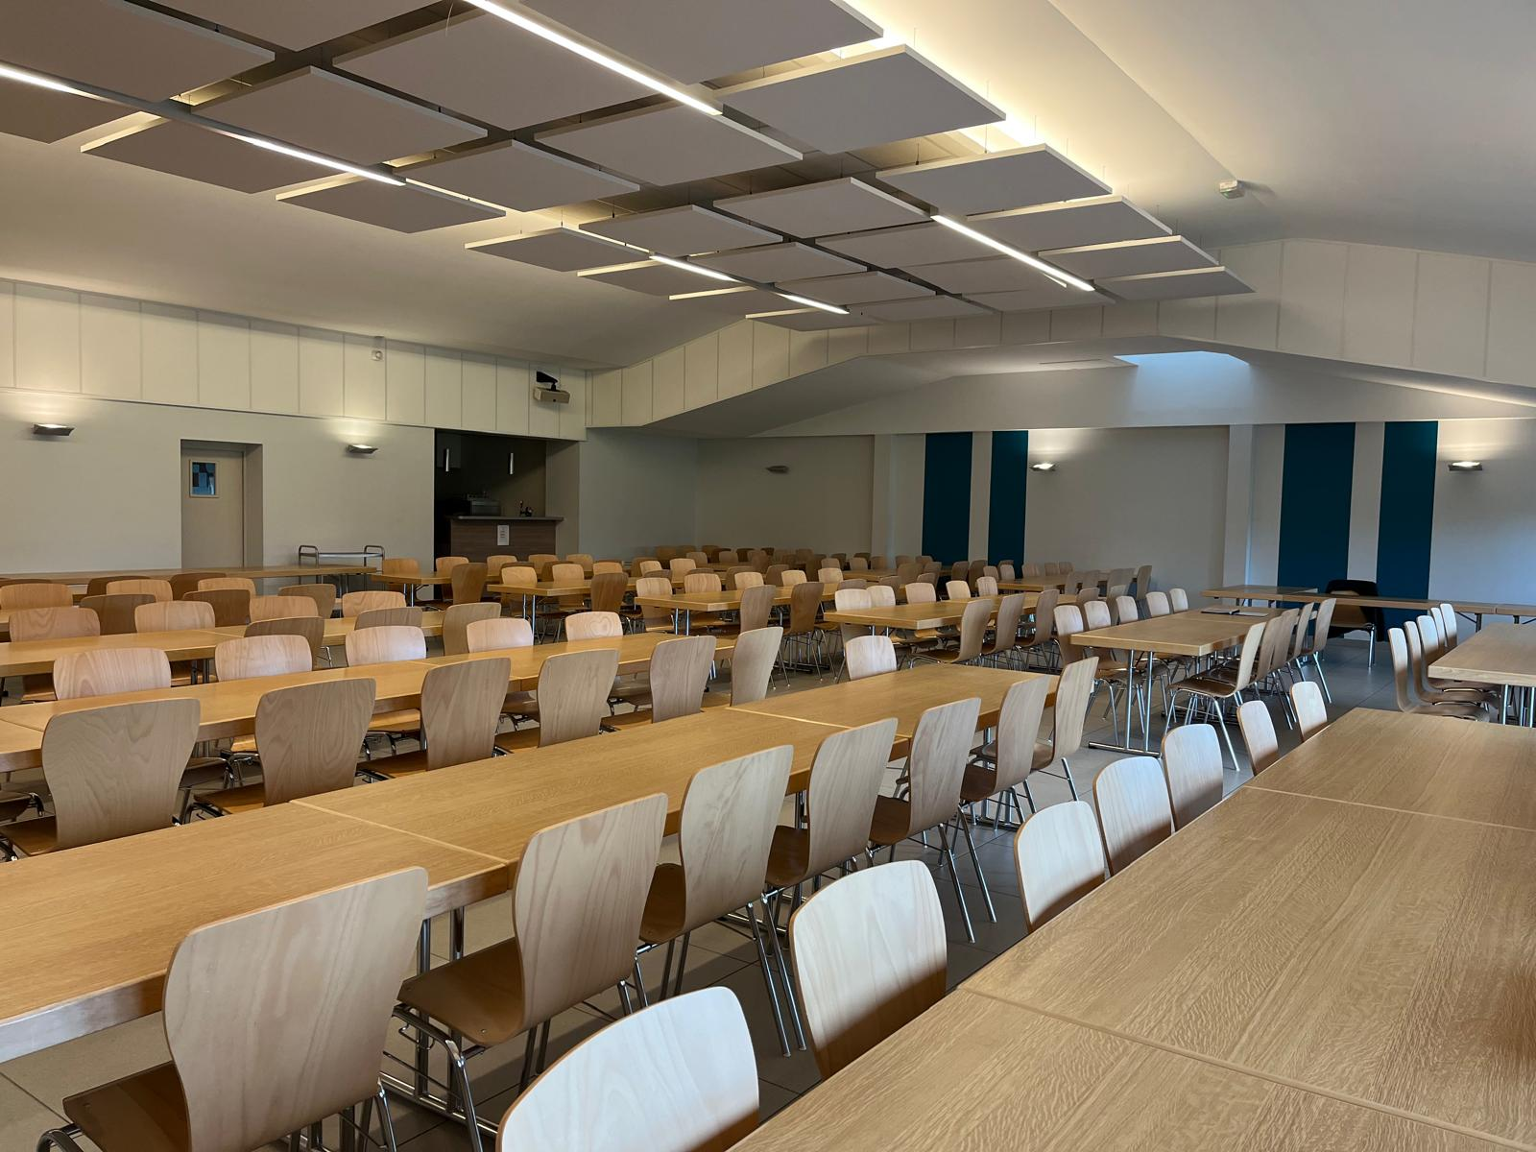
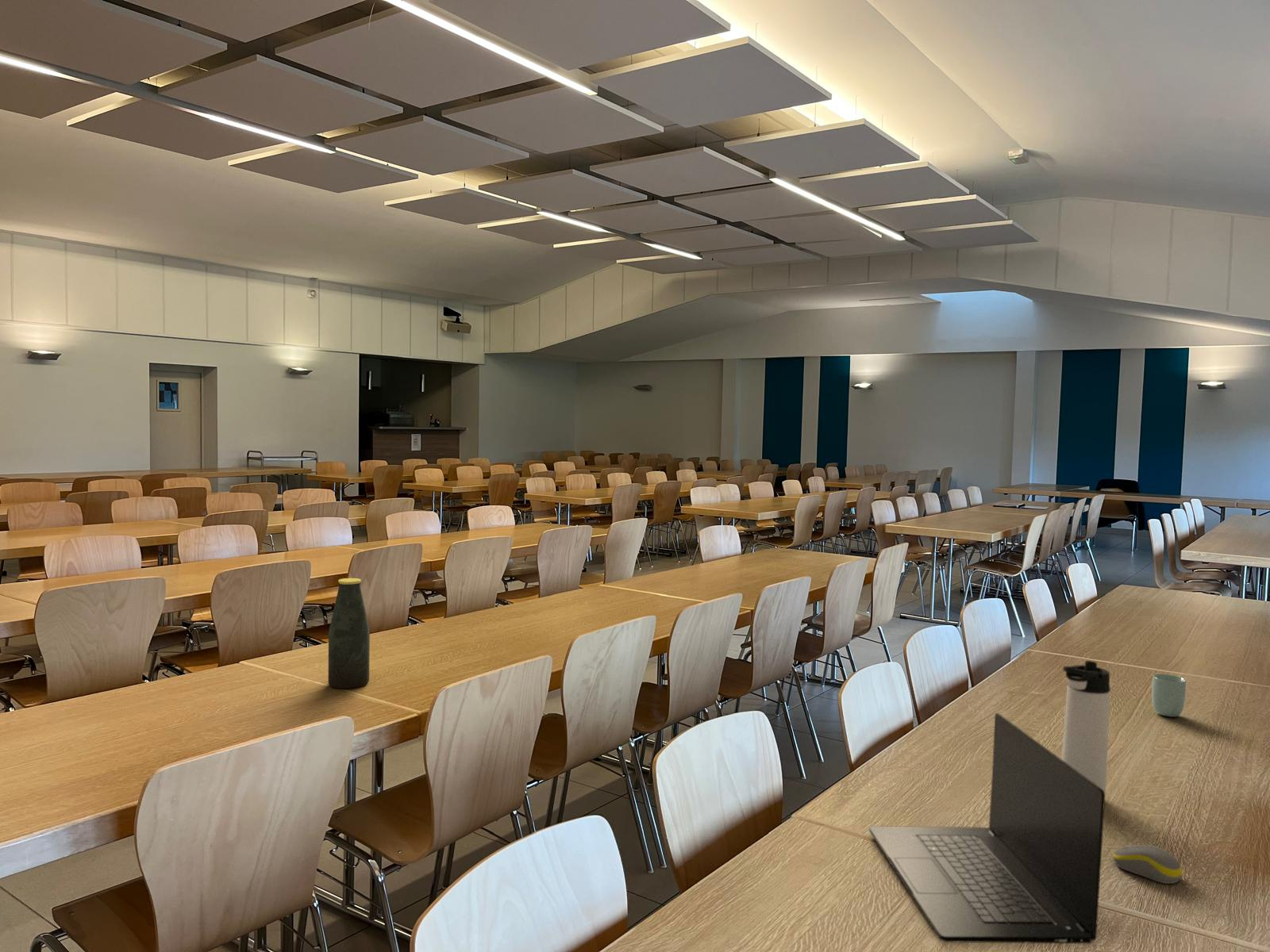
+ thermos bottle (1081, 731)
+ cup (1168, 696)
+ bottle (349, 631)
+ computer mouse (1147, 858)
+ laptop (972, 827)
